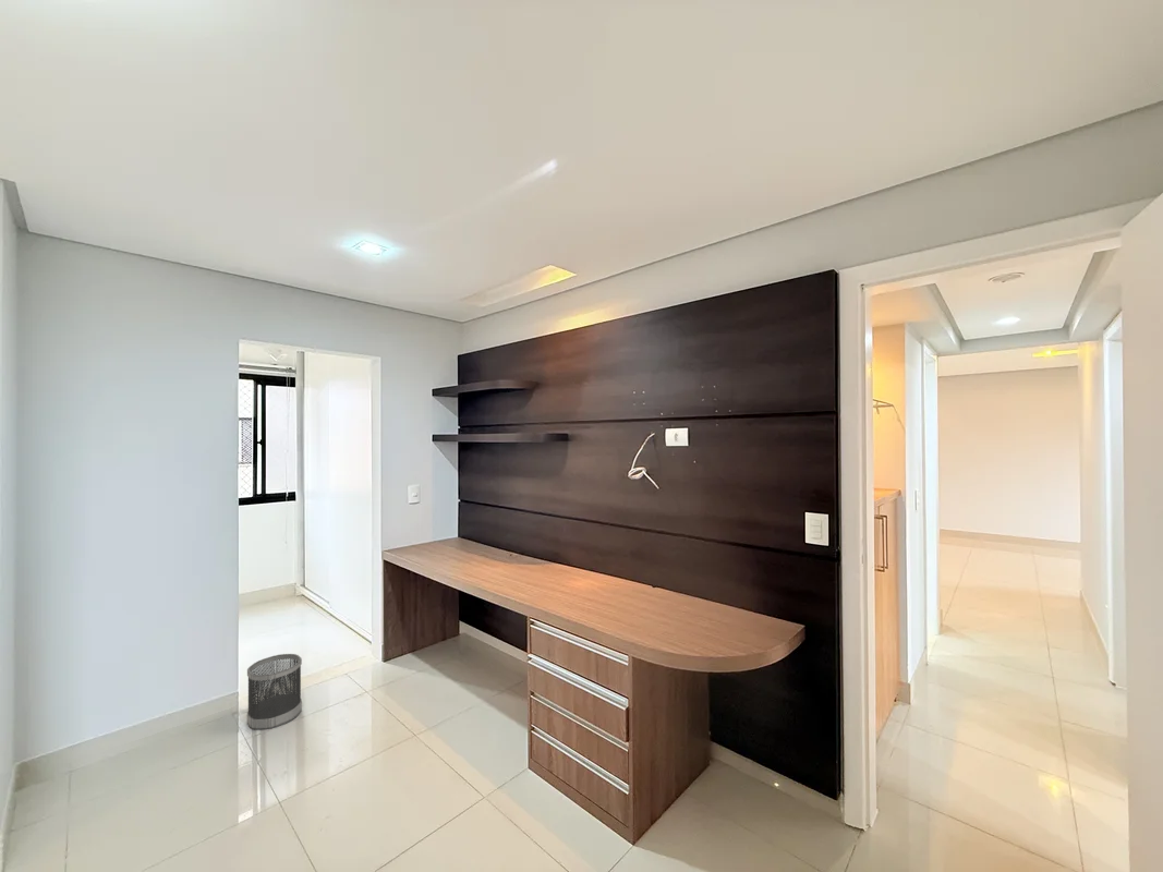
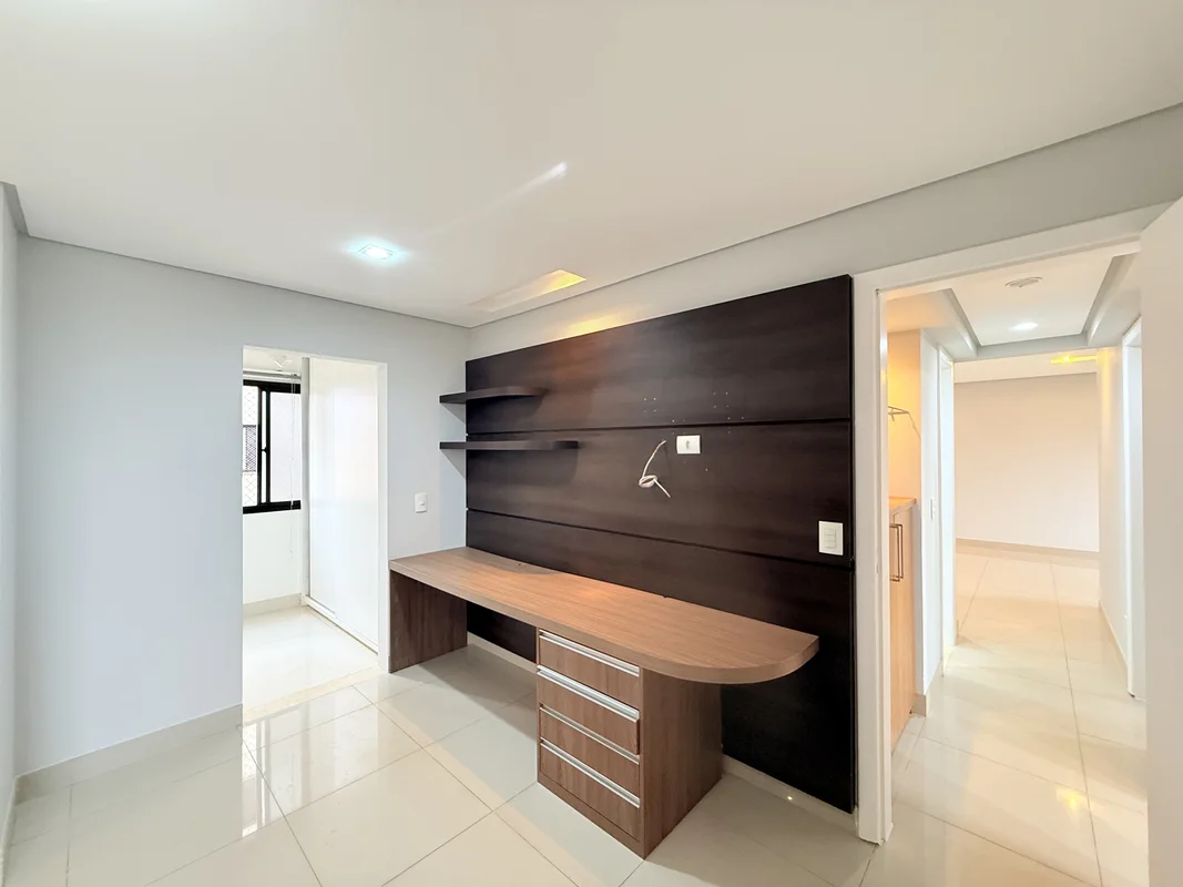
- wastebasket (275, 690)
